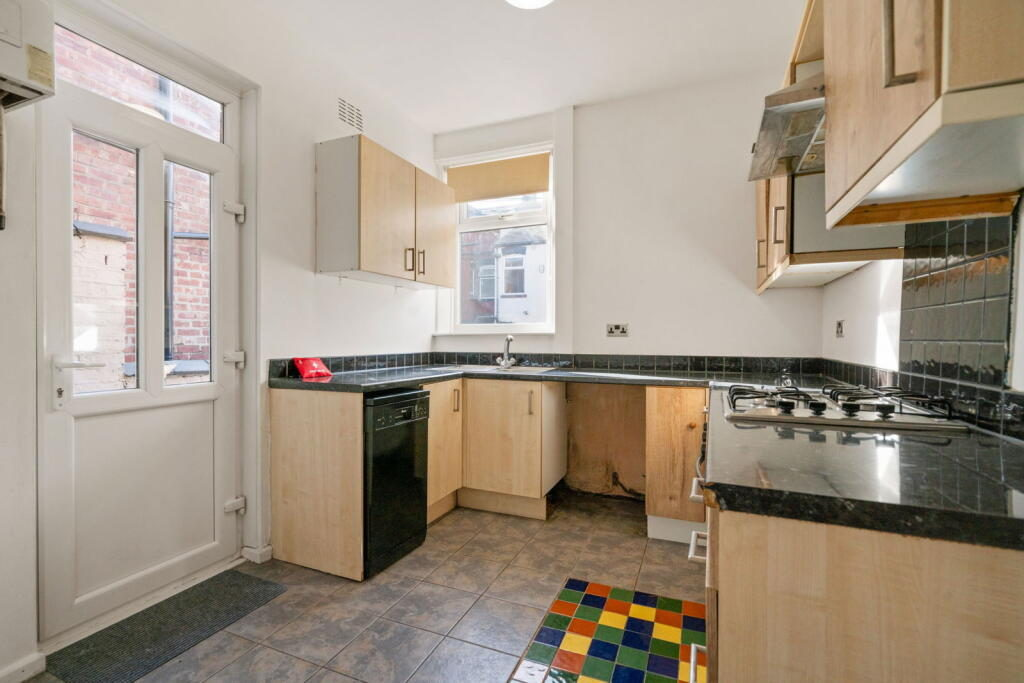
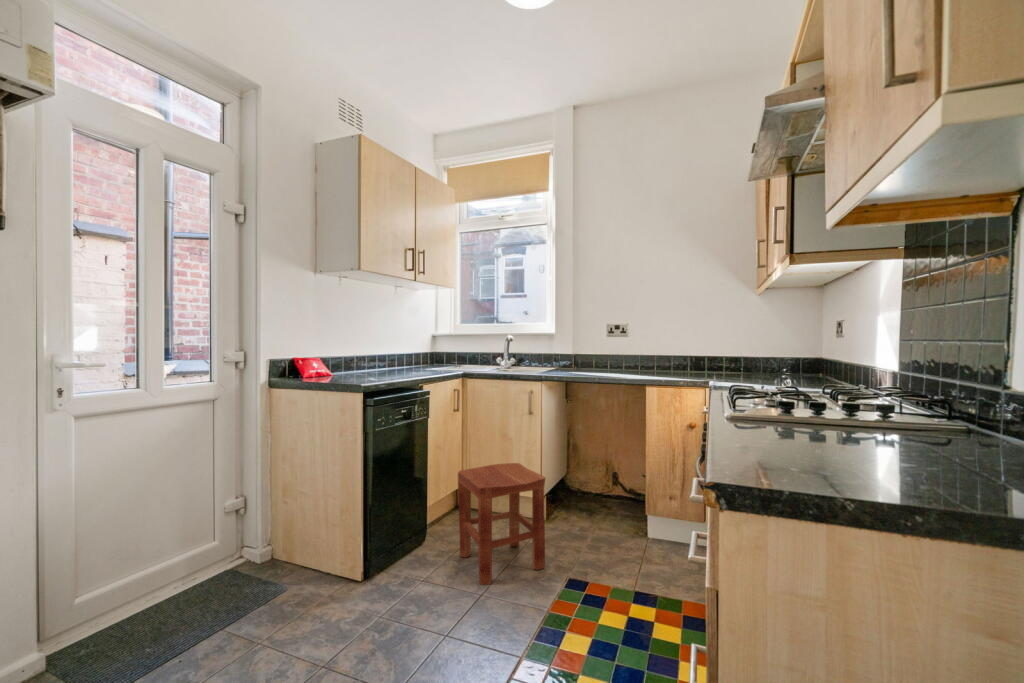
+ stool (500, 517)
